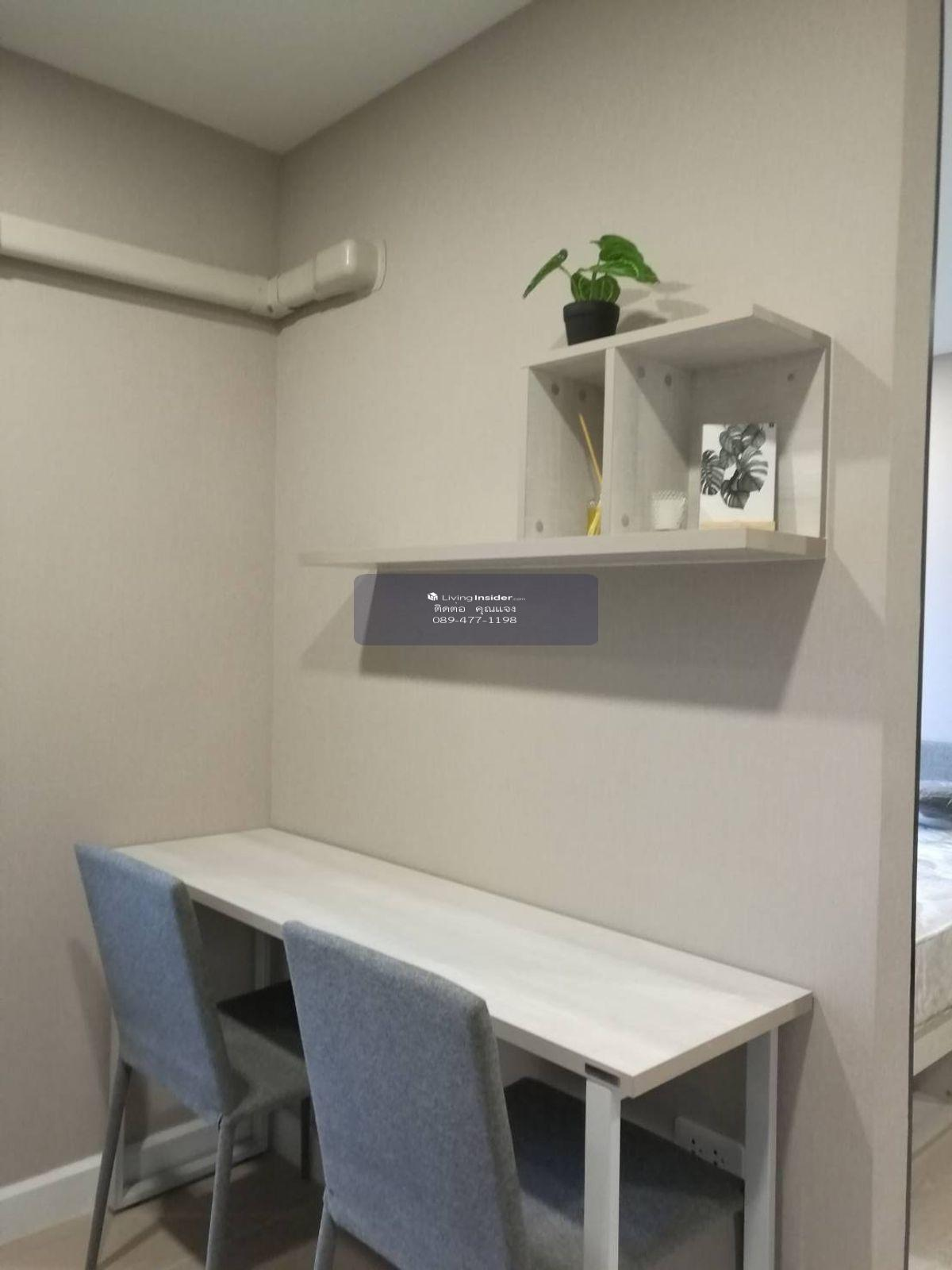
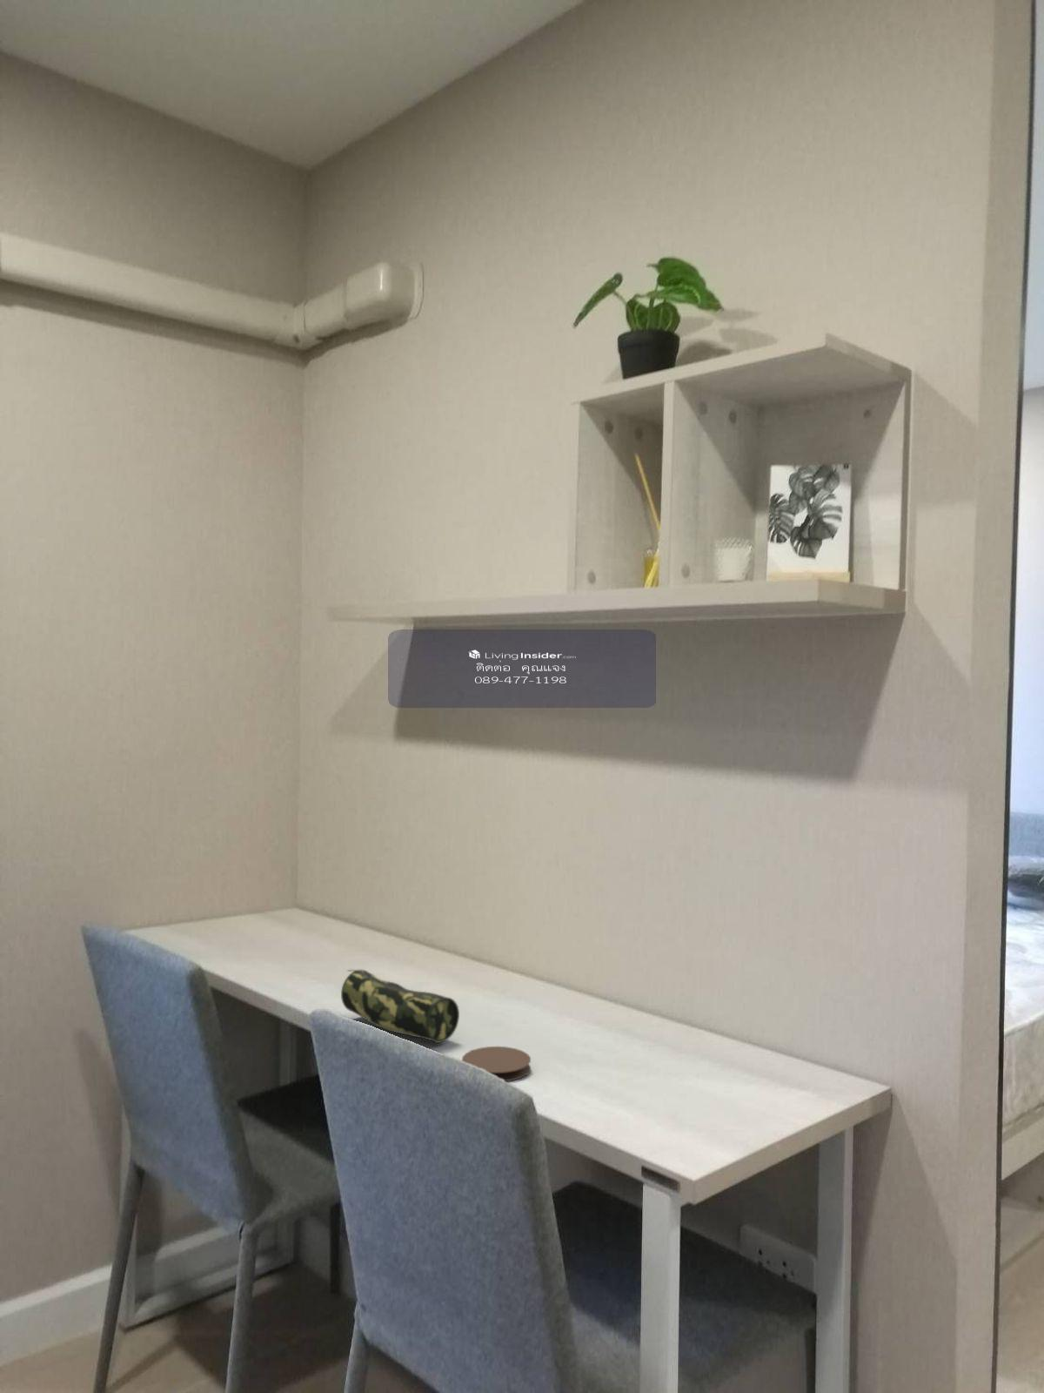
+ coaster (496, 1063)
+ pencil case (396, 1005)
